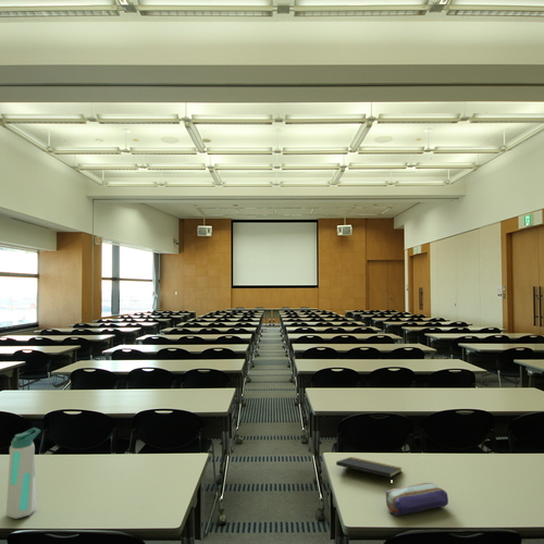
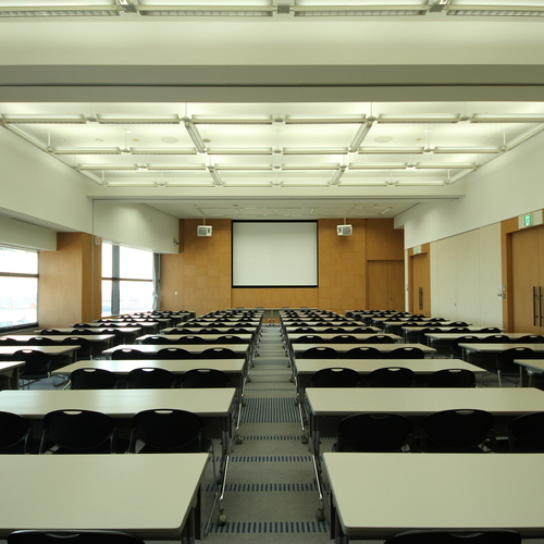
- water bottle (23, 471)
- pencil case (417, 498)
- notepad (369, 466)
